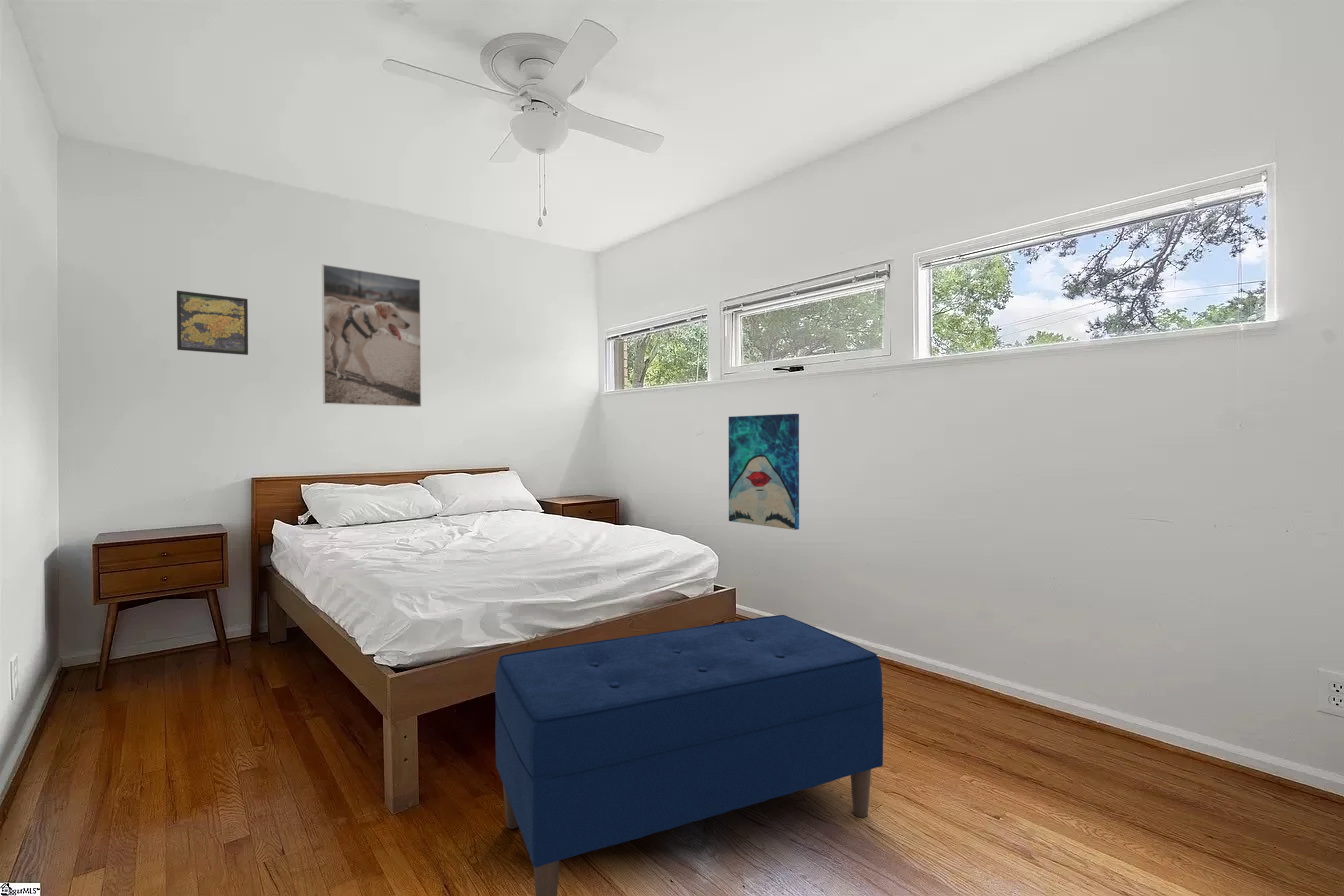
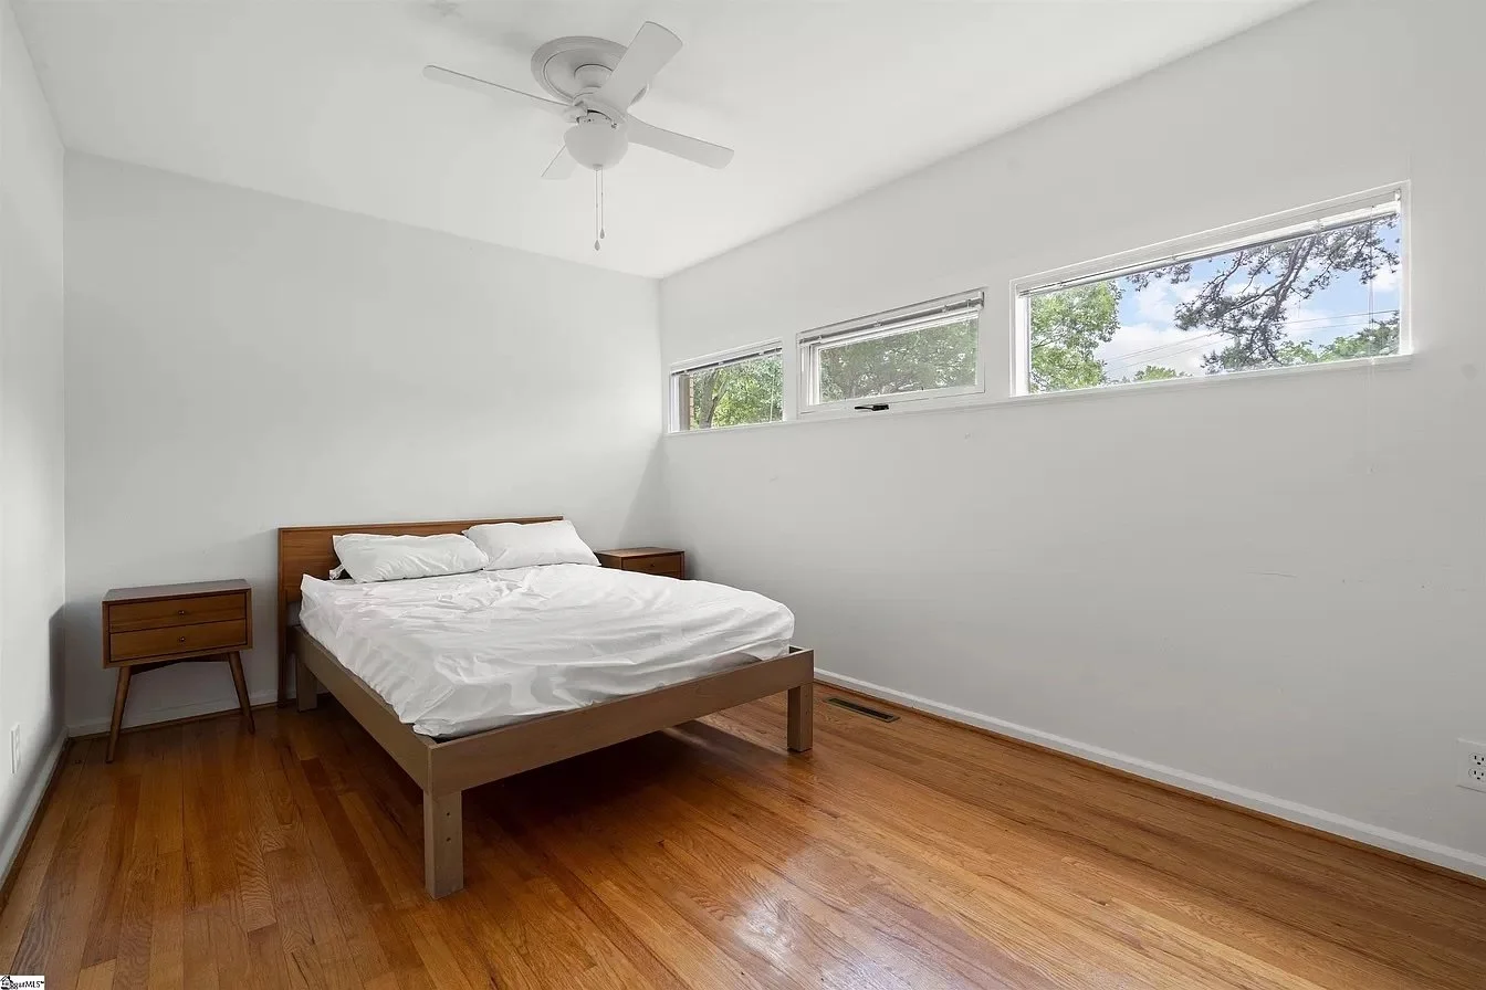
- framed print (213, 323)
- wall art (762, 470)
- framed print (373, 339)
- bench (689, 736)
